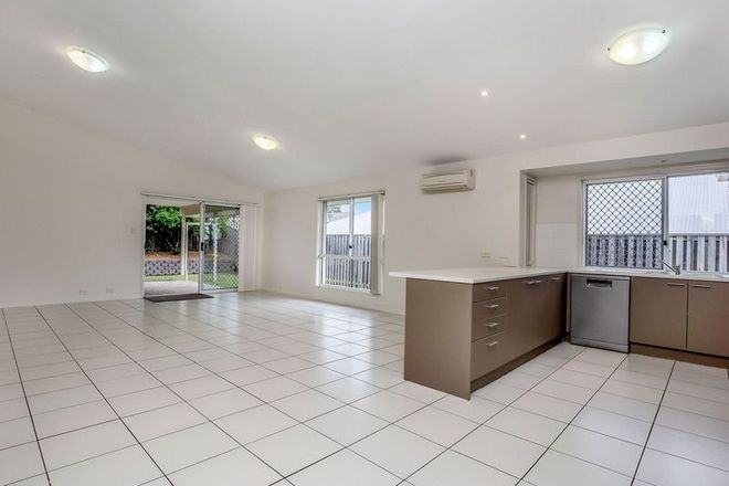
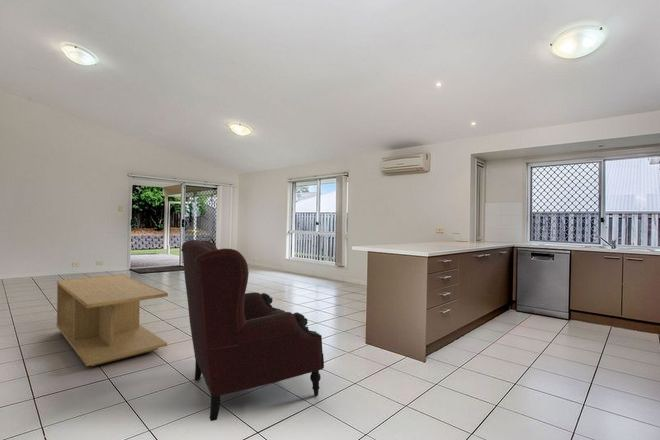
+ armchair (247, 312)
+ coffee table (107, 313)
